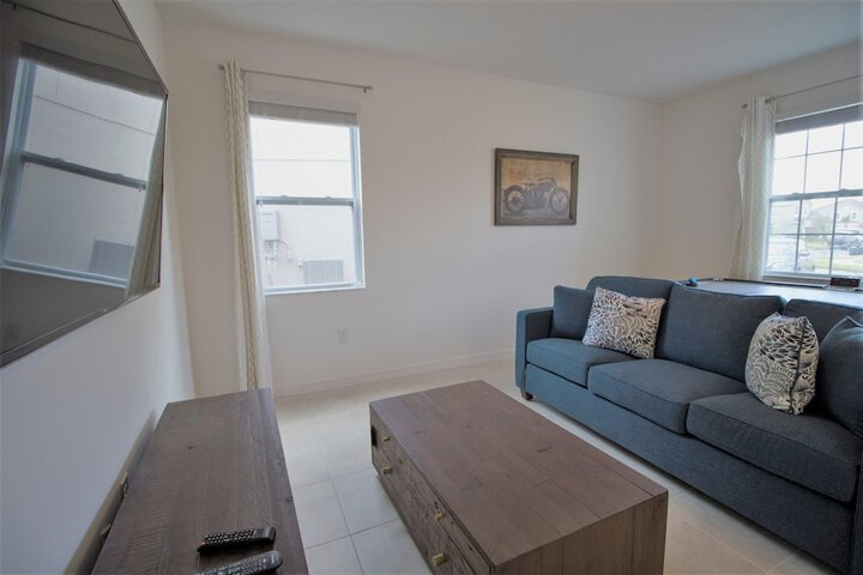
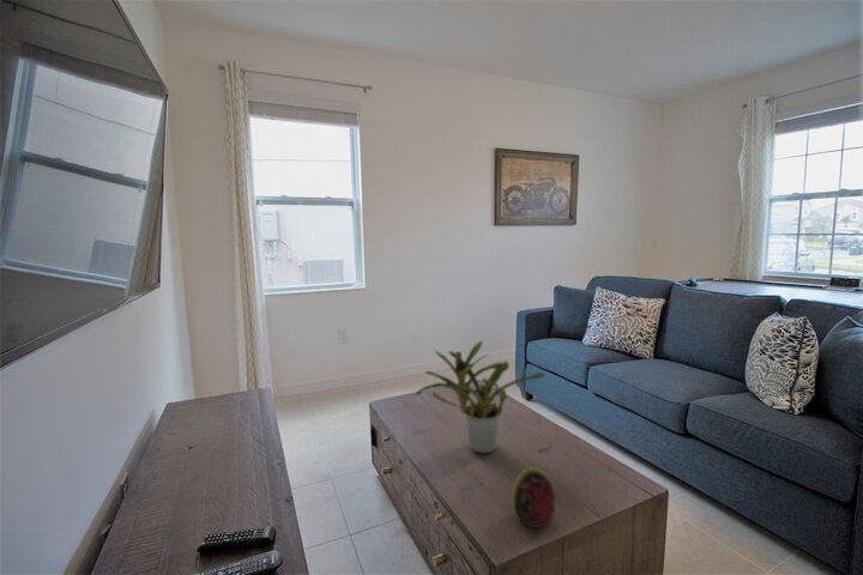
+ decorative egg (532, 494)
+ potted plant (473, 394)
